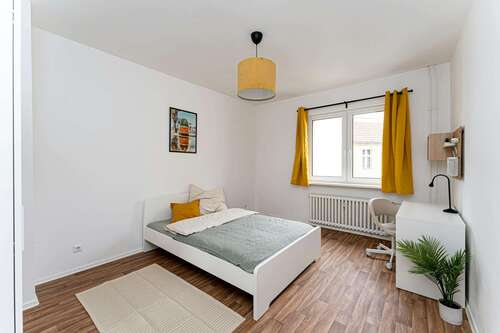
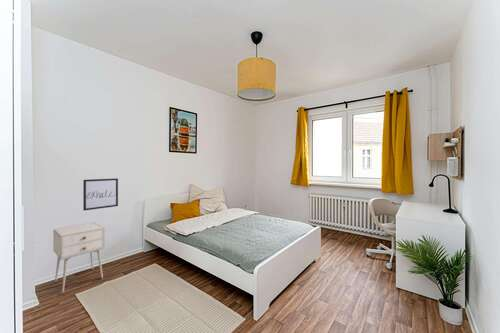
+ wall art (101, 193)
+ nightstand (79, 254)
